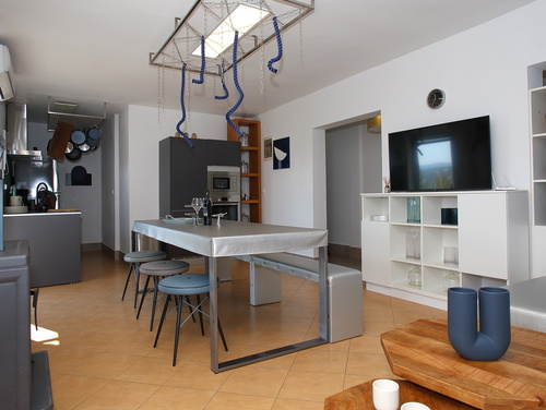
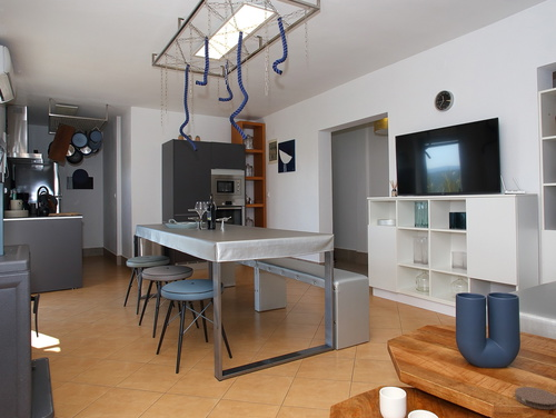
+ coaster (536, 397)
